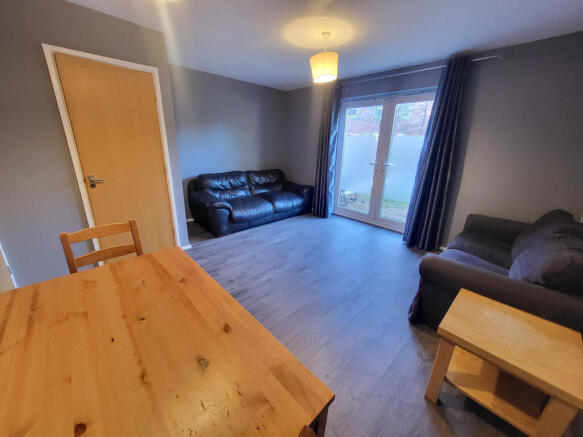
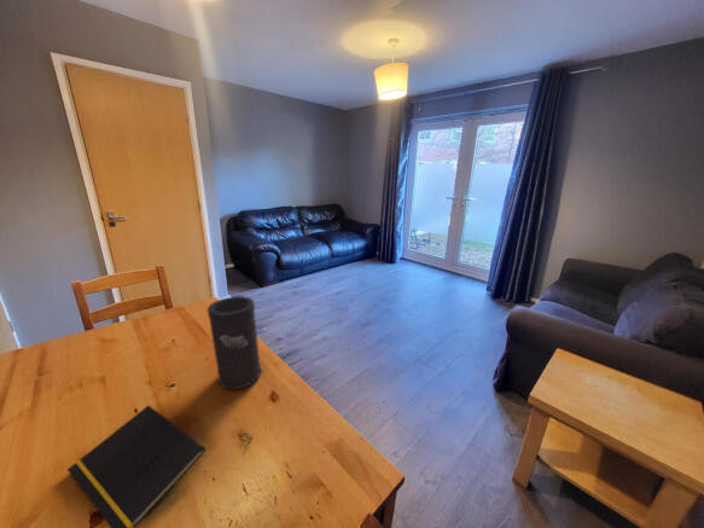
+ speaker (235, 342)
+ notepad (138, 459)
